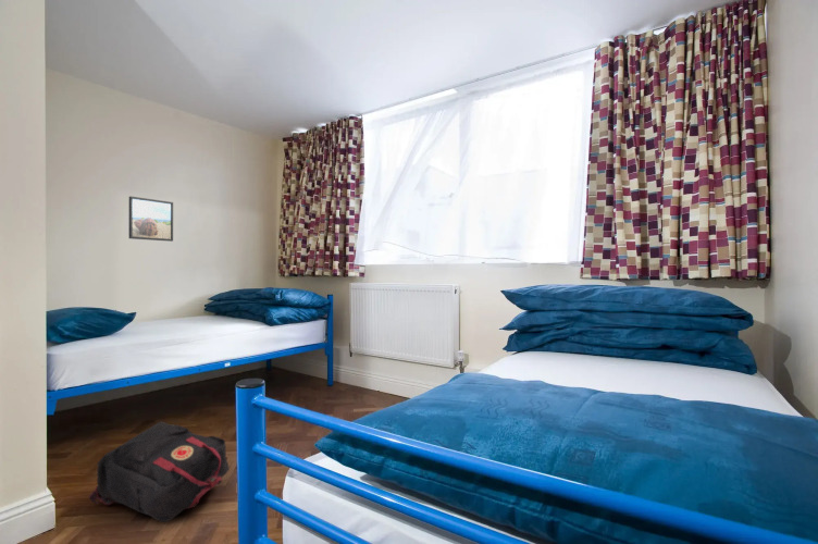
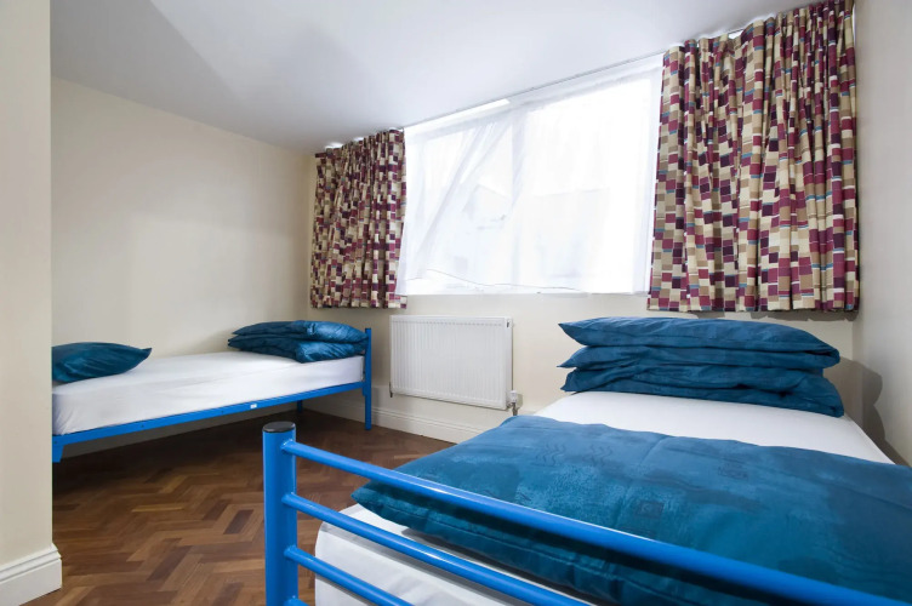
- backpack (172, 461)
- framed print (151, 219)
